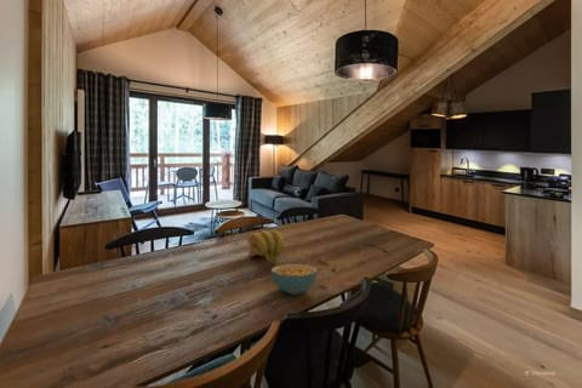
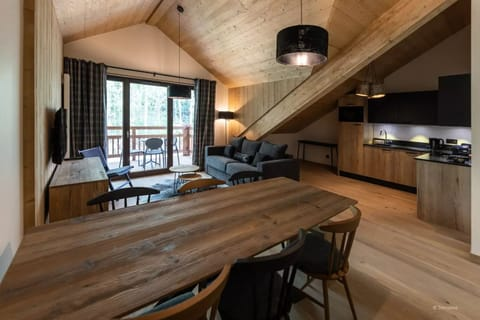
- banana bunch (264, 245)
- cereal bowl (293, 280)
